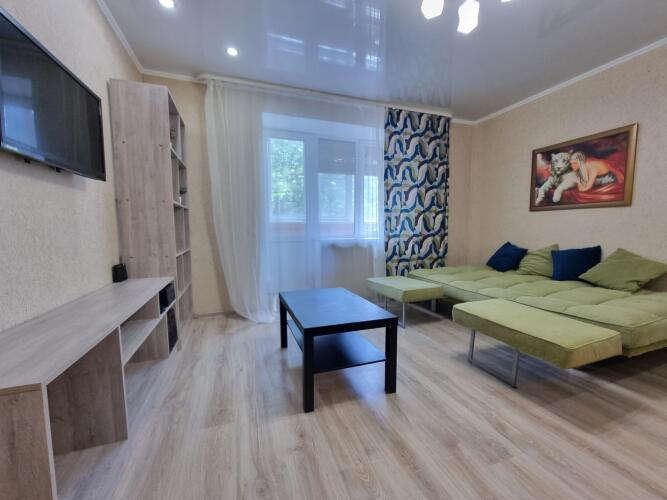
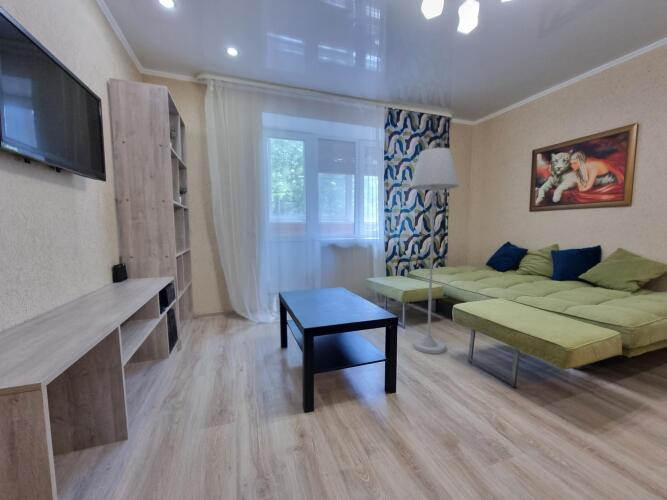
+ floor lamp (431, 252)
